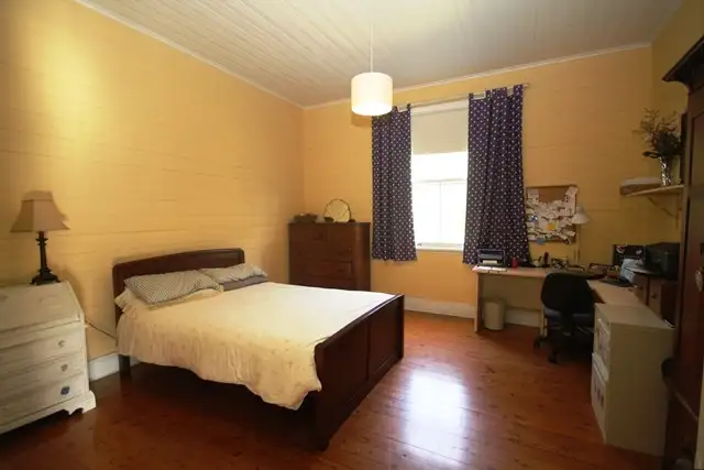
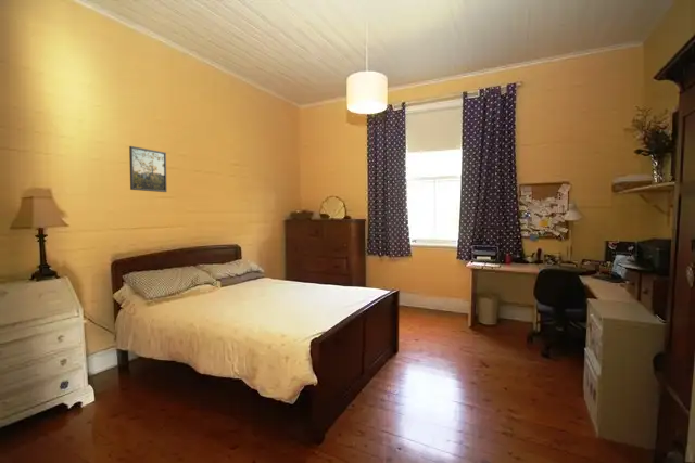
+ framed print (149, 170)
